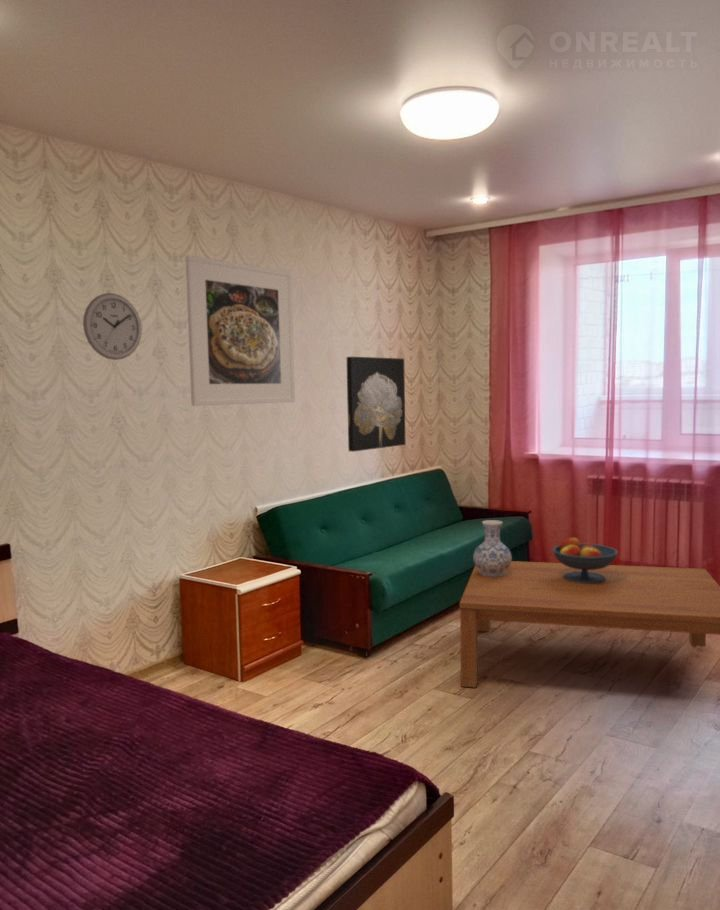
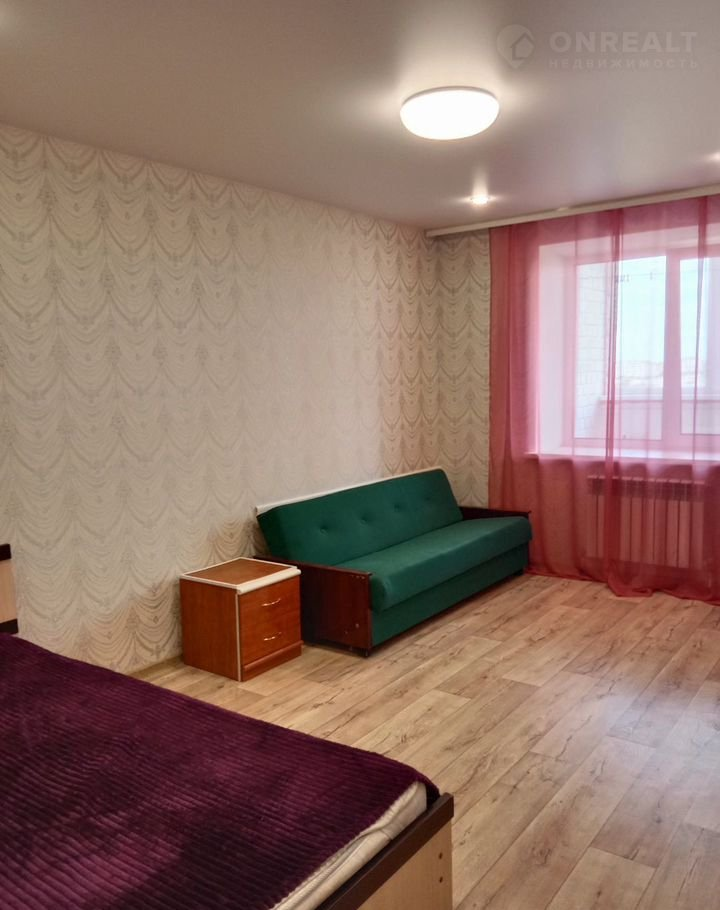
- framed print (244, 334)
- fruit bowl (584, 558)
- vase (492, 547)
- coffee table (590, 623)
- wall art (377, 403)
- wall clock (114, 326)
